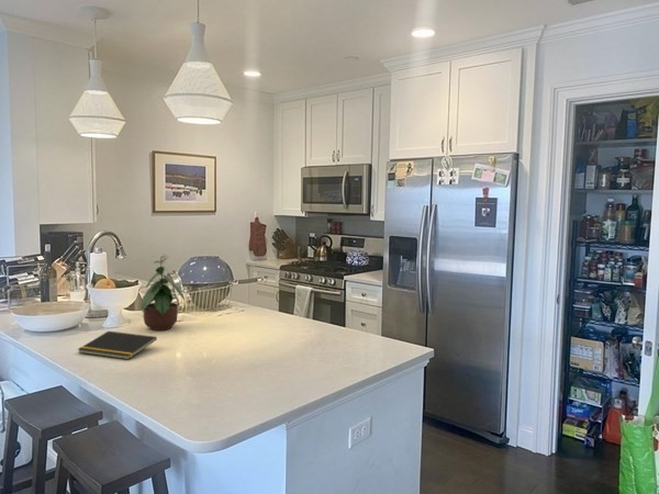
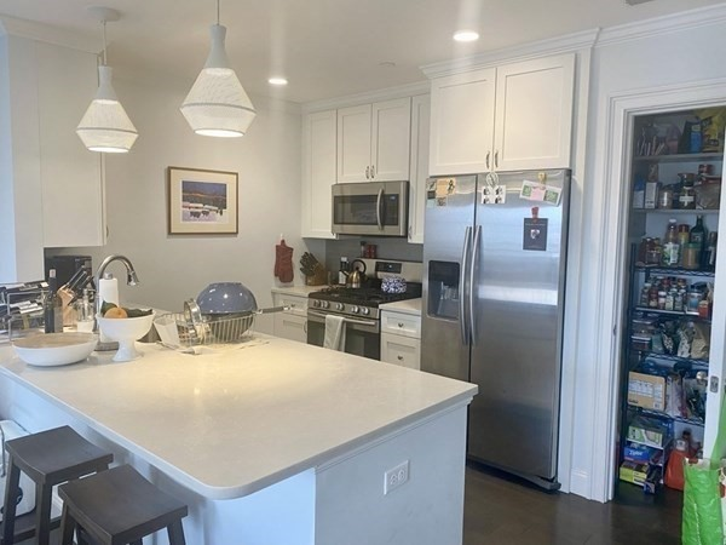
- notepad (118, 344)
- potted plant (163, 290)
